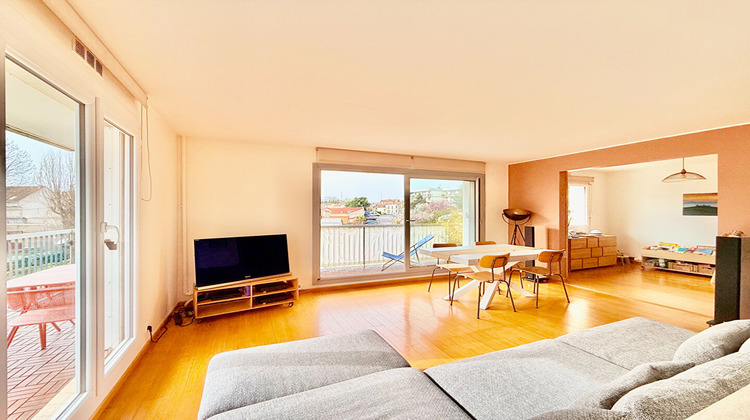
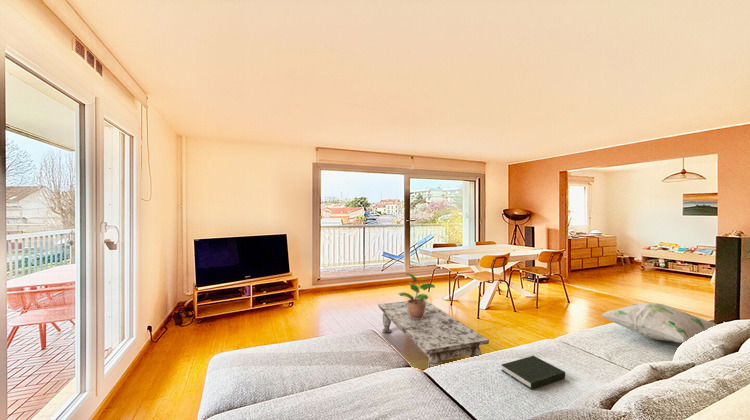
+ potted plant (418, 295)
+ coffee table (424, 334)
+ decorative pillow (656, 320)
+ book (532, 371)
